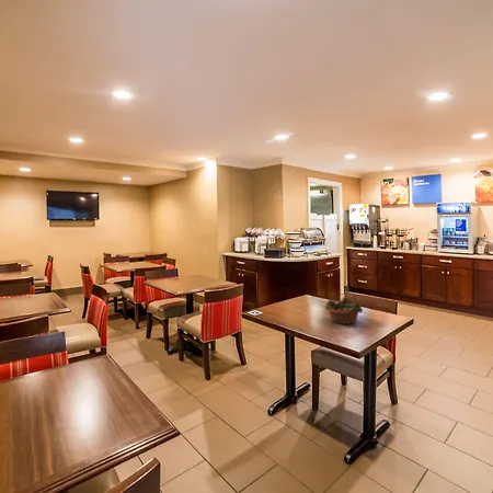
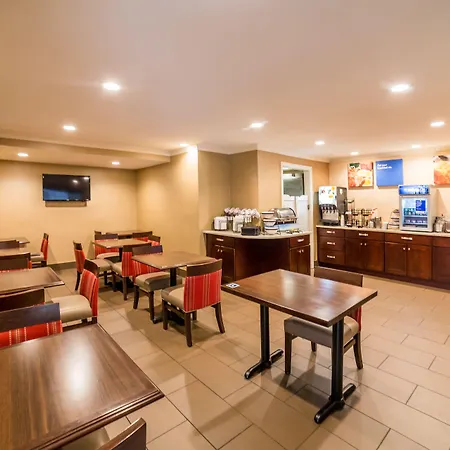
- succulent planter (343, 307)
